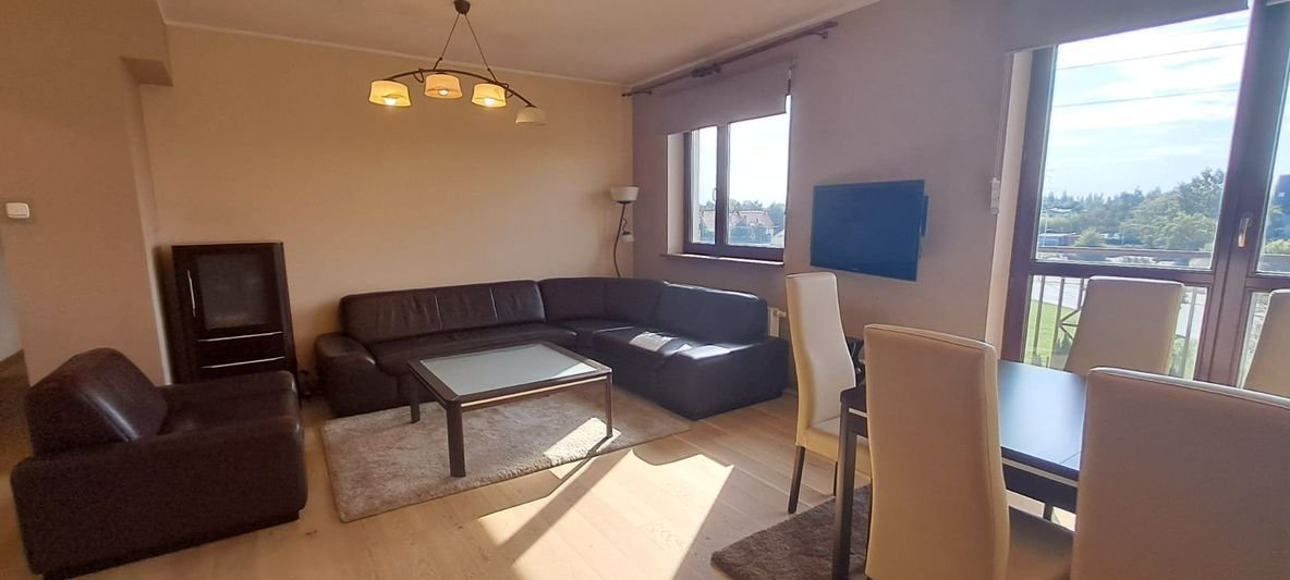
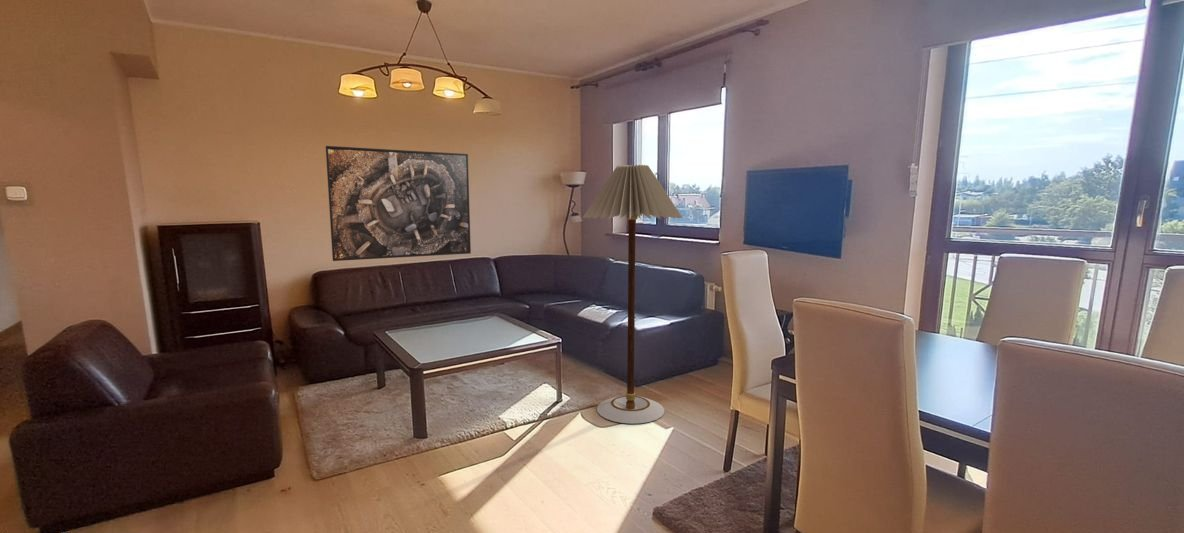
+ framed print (404, 204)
+ floor lamp (631, 291)
